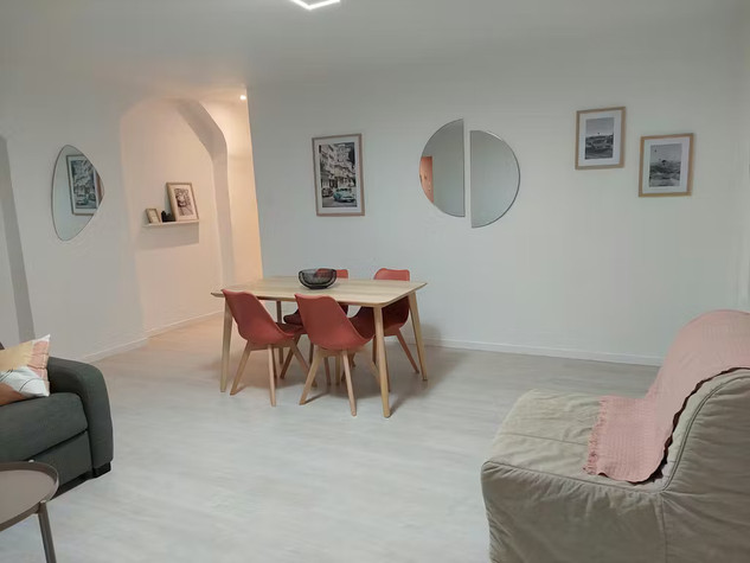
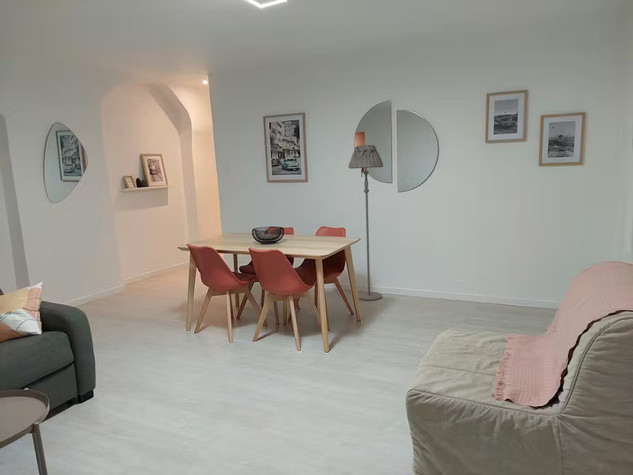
+ floor lamp (367, 222)
